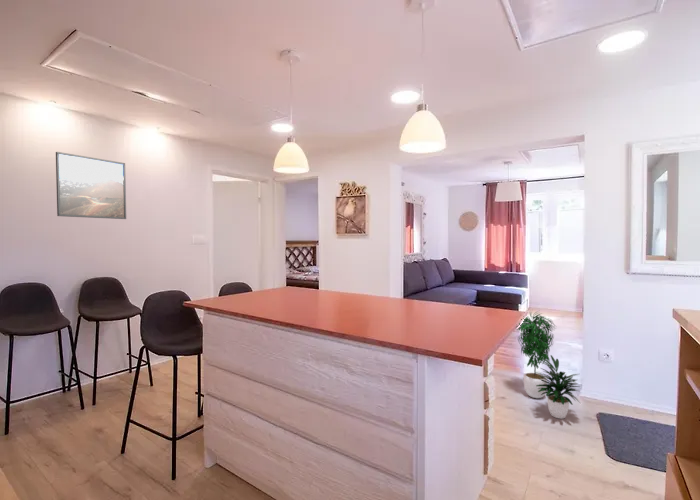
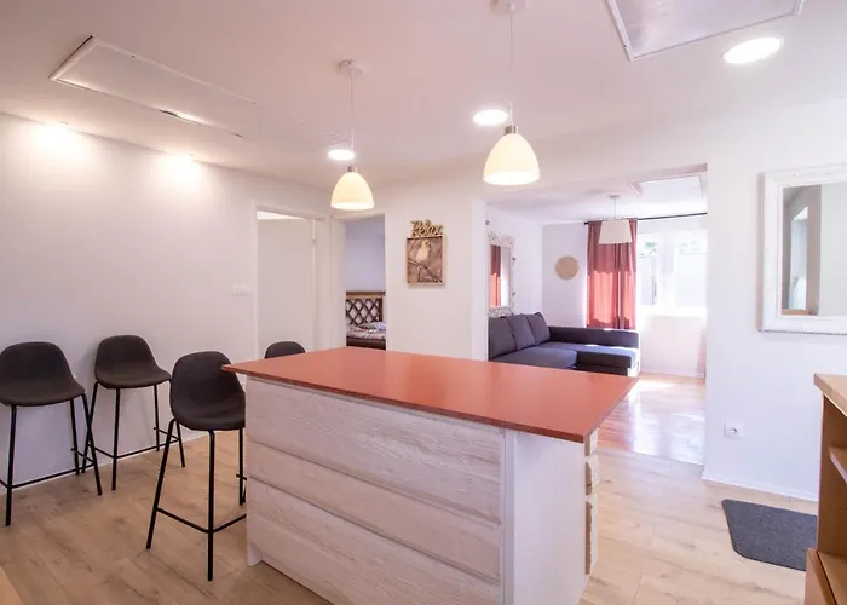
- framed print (93, 187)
- potted plant (543, 358)
